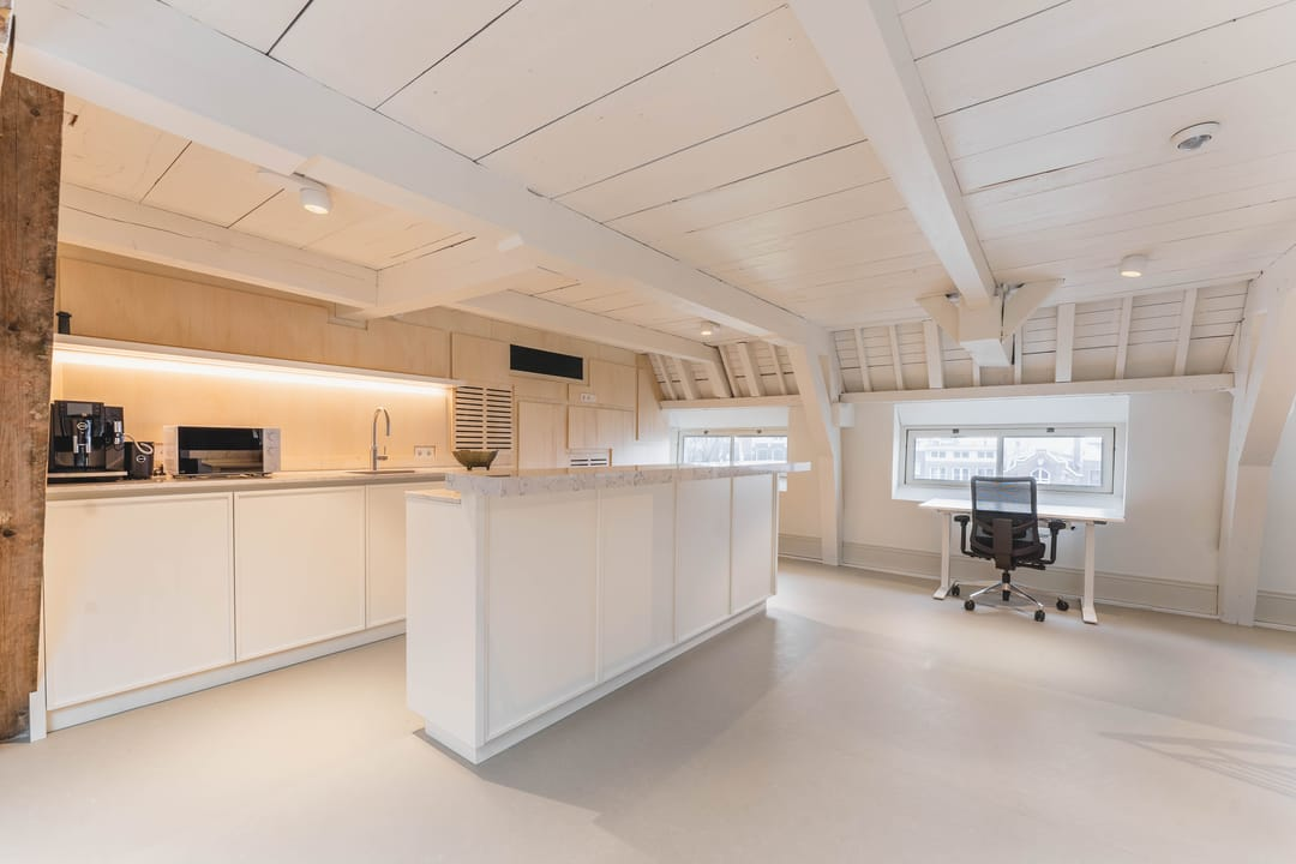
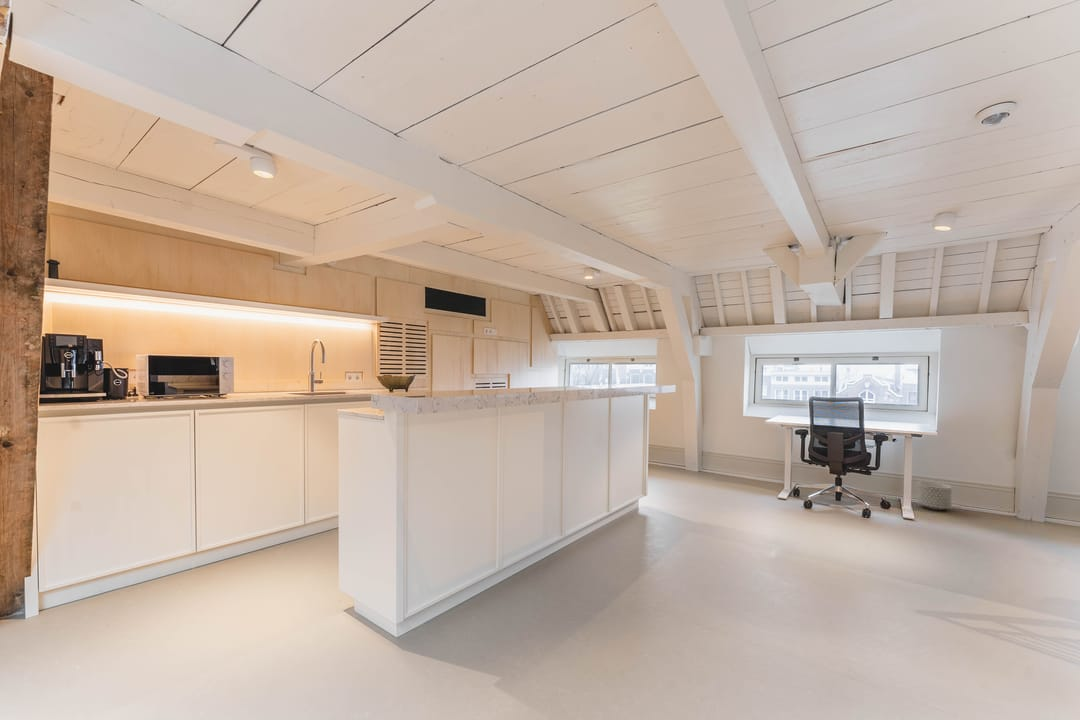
+ planter (934, 496)
